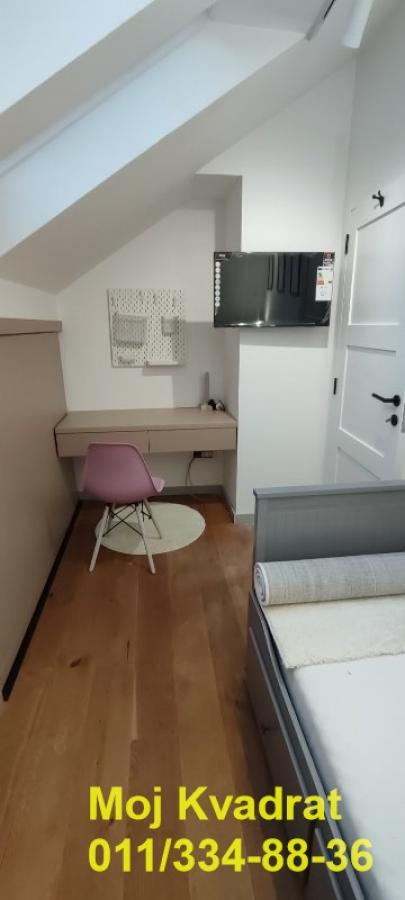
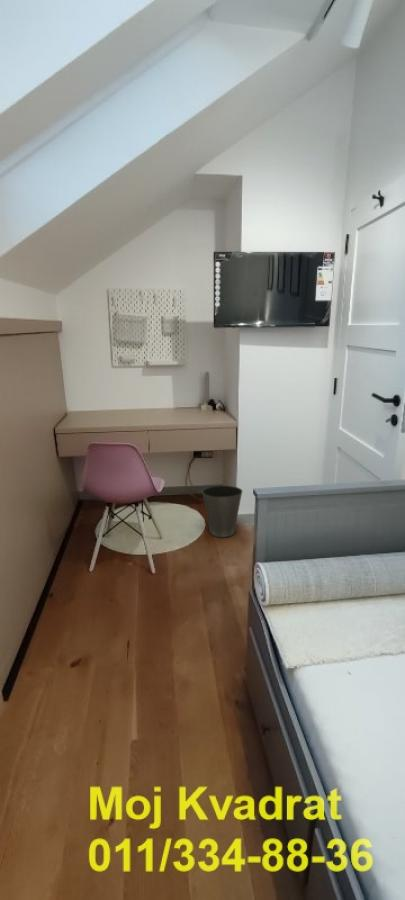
+ waste basket (221, 511)
